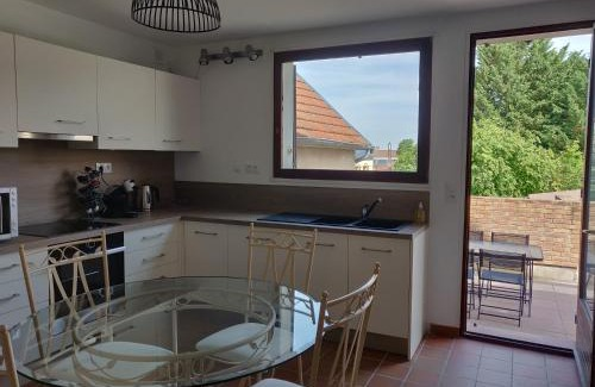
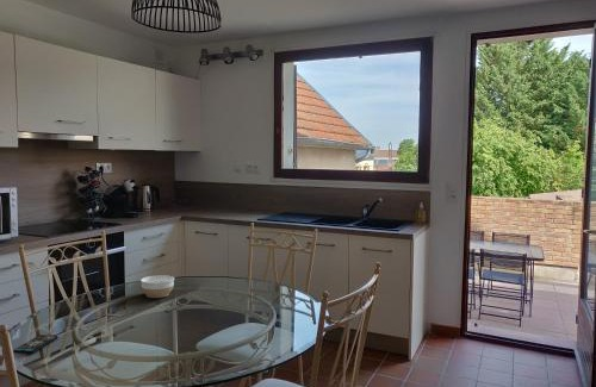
+ bowl (157, 286)
+ smartphone (36, 343)
